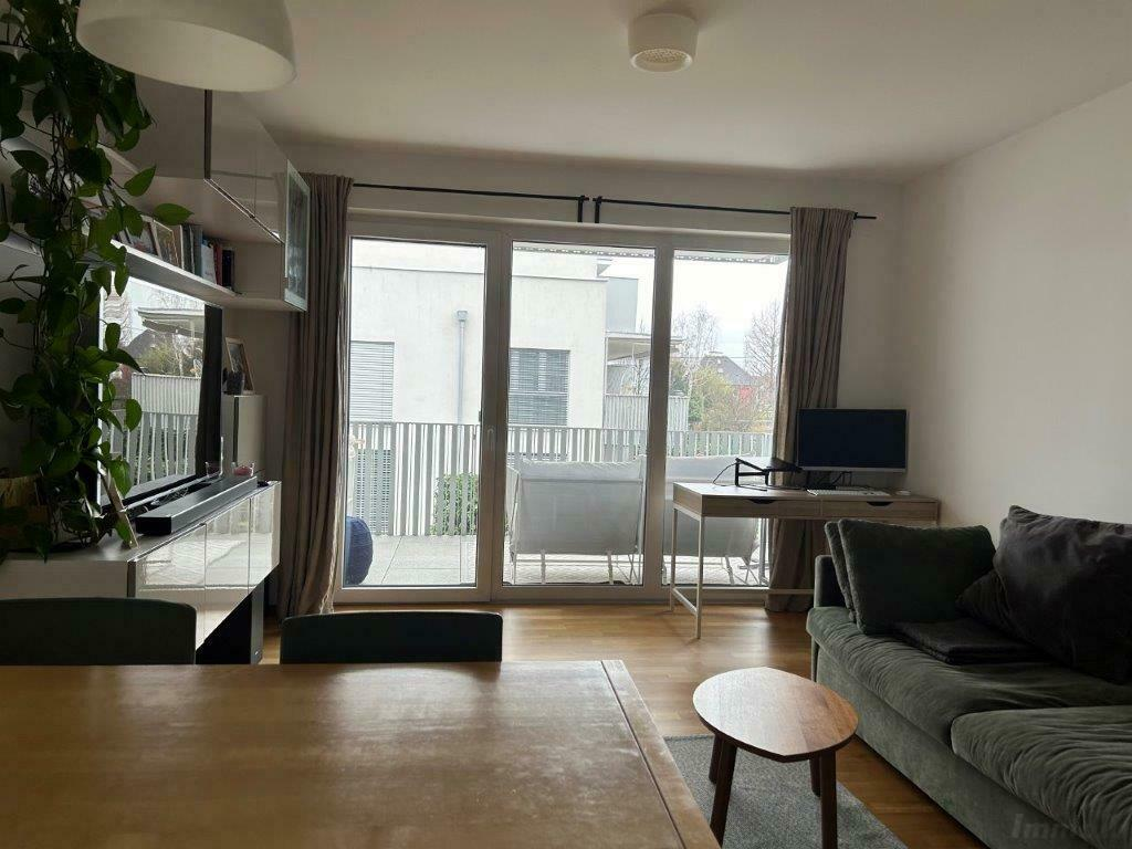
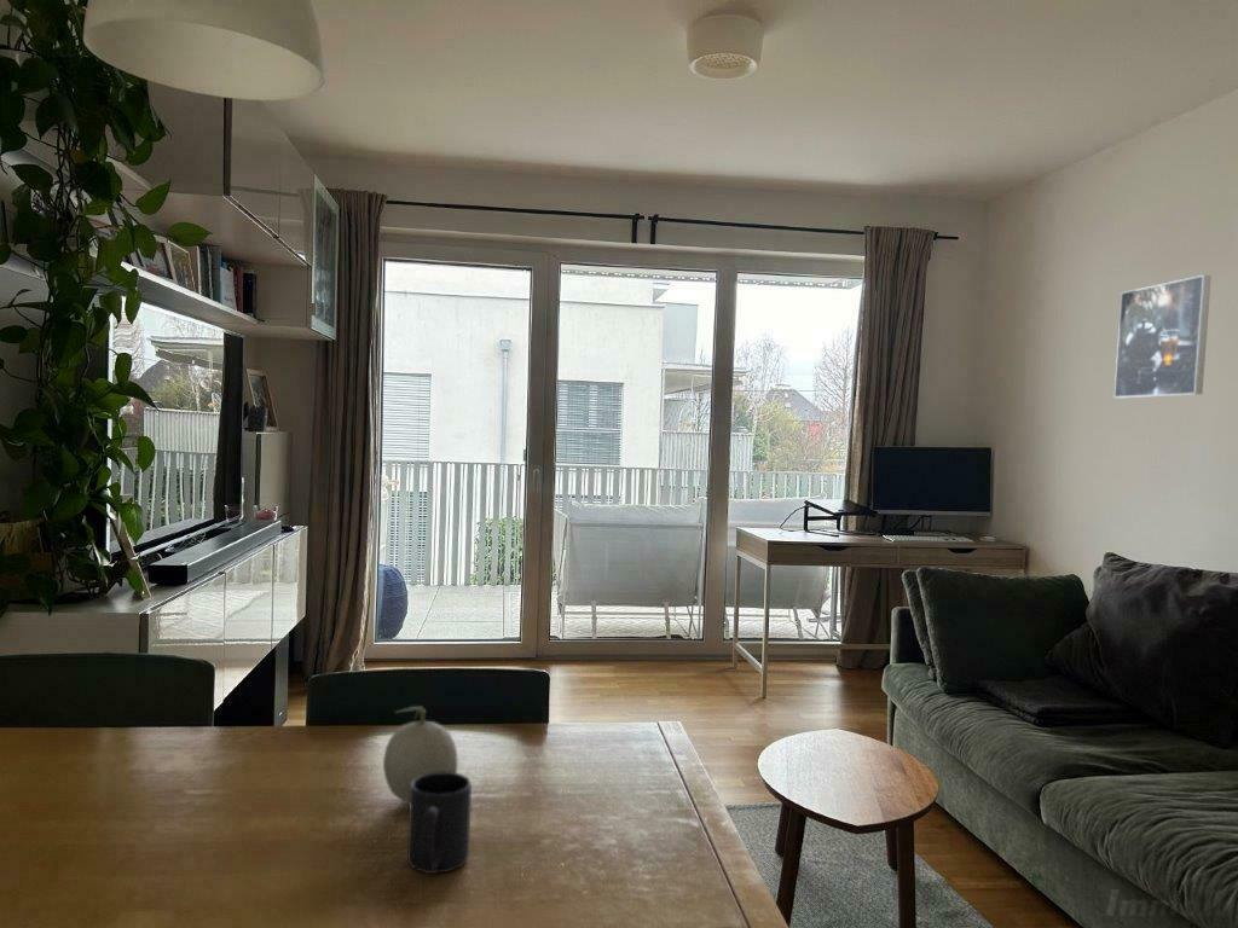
+ mug (435, 829)
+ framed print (1158, 340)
+ fruit (421, 749)
